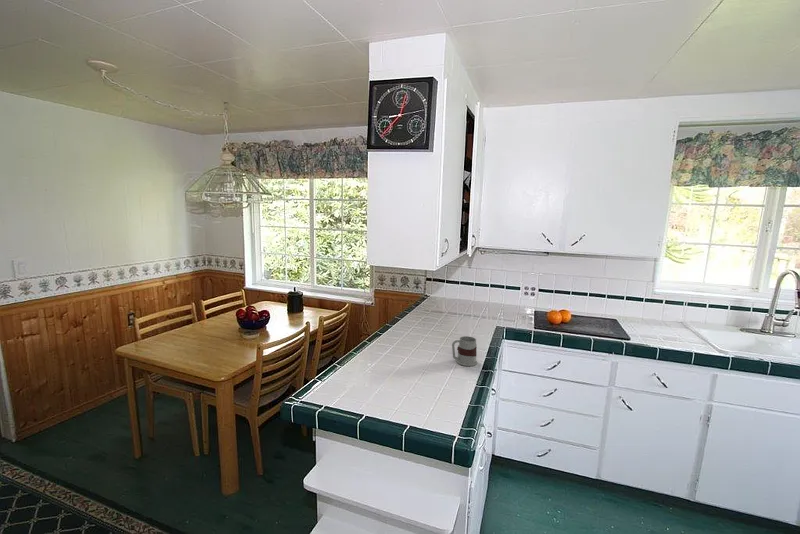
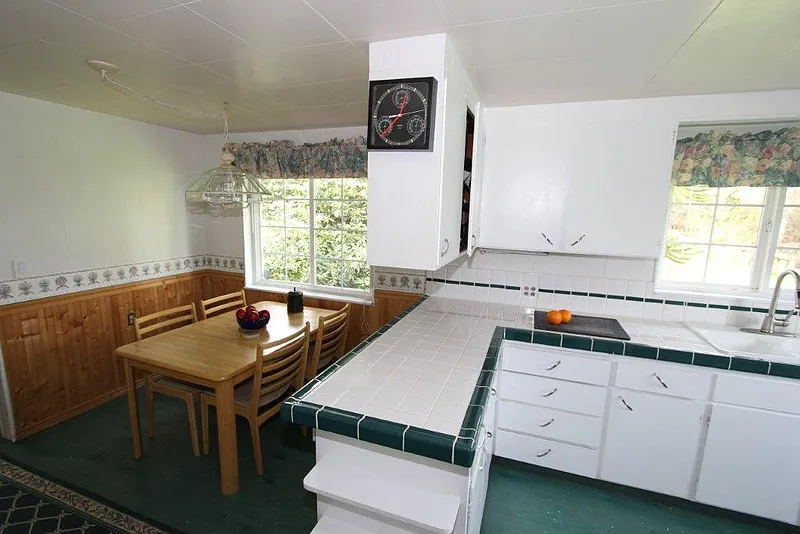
- mug (464, 350)
